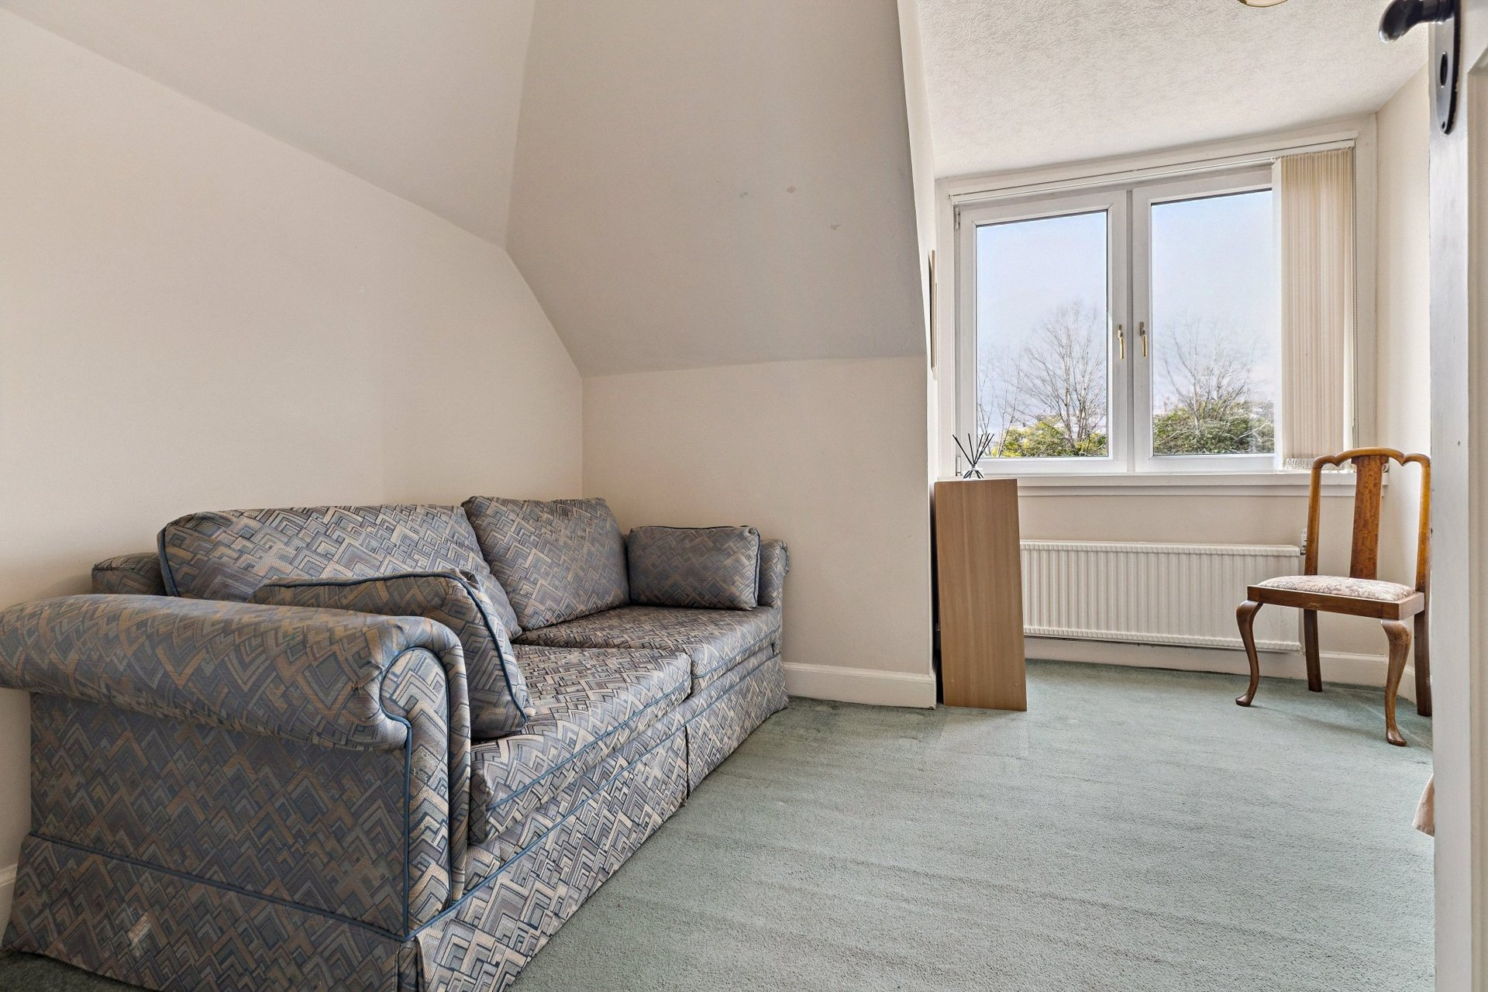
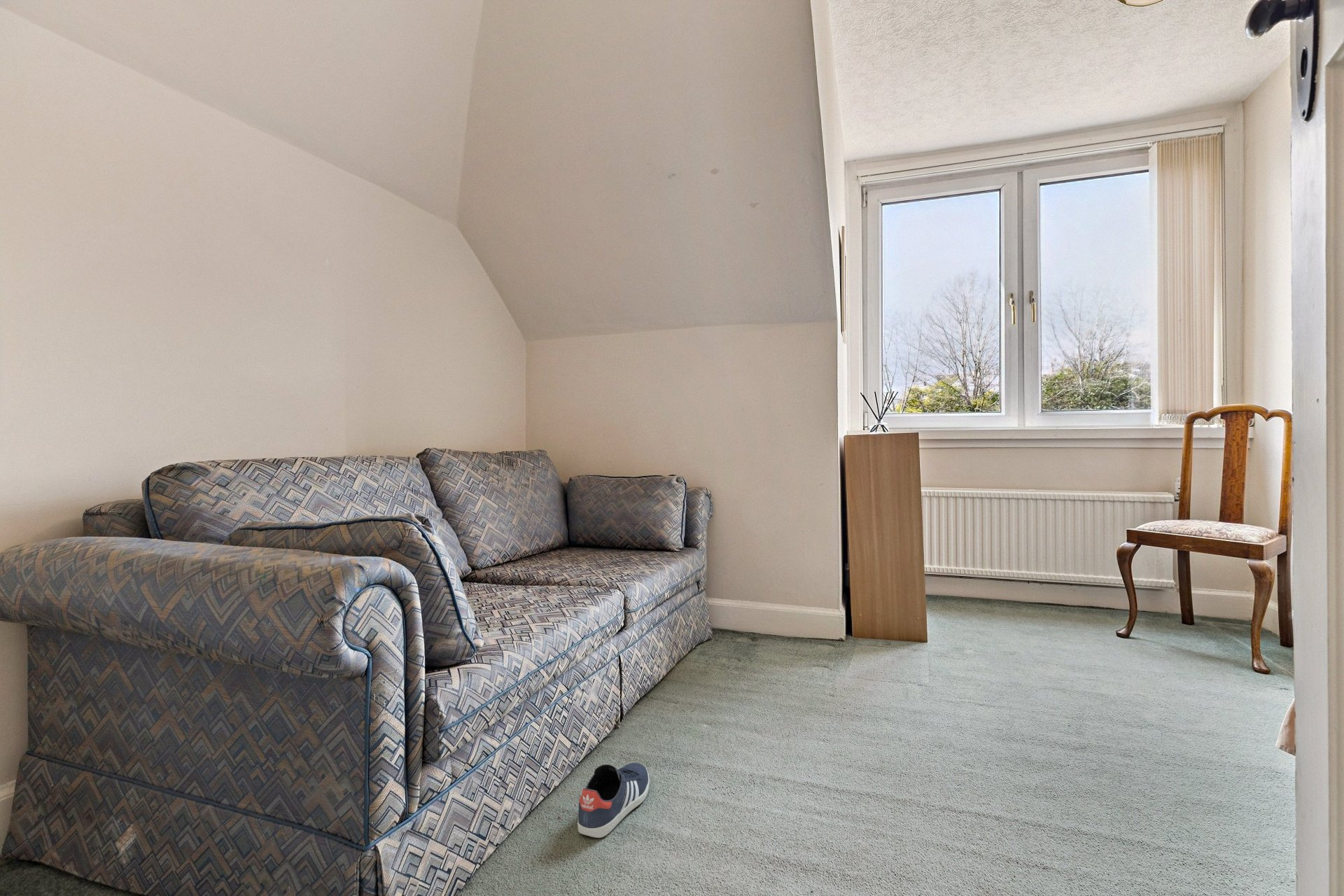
+ sneaker (617, 783)
